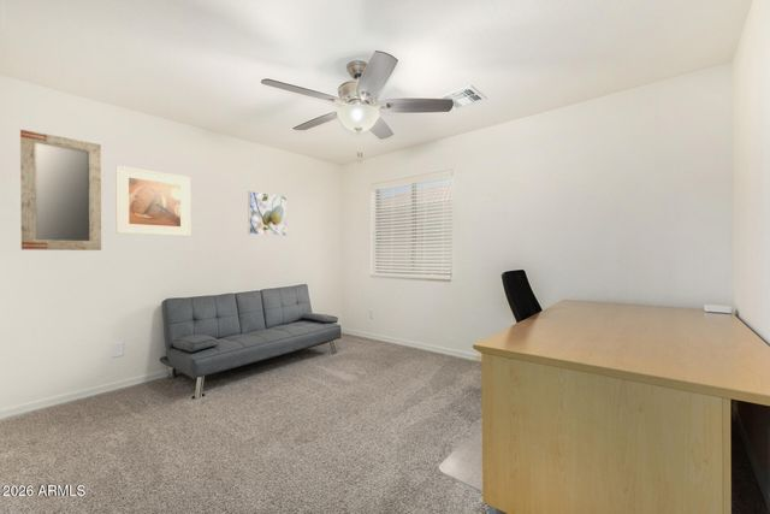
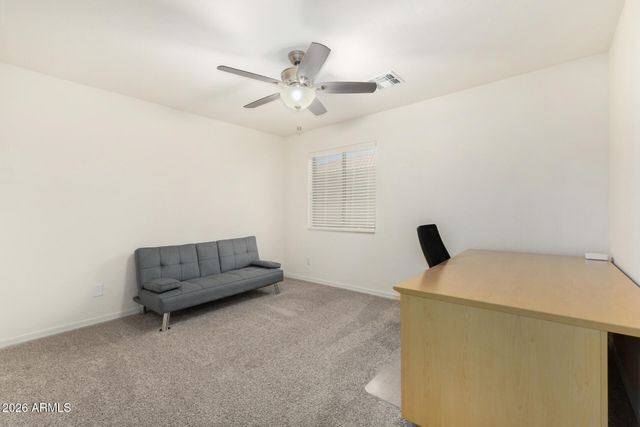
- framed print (267, 214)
- home mirror (63, 194)
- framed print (155, 202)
